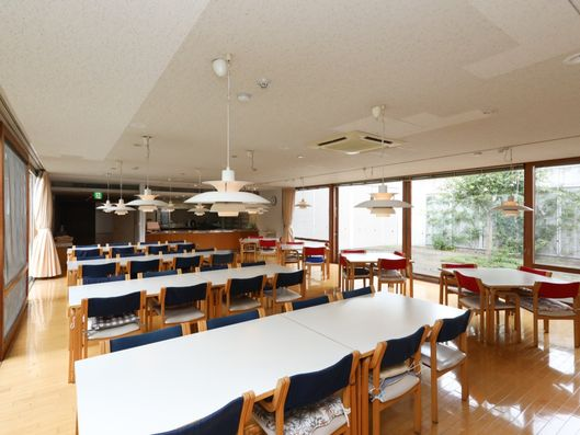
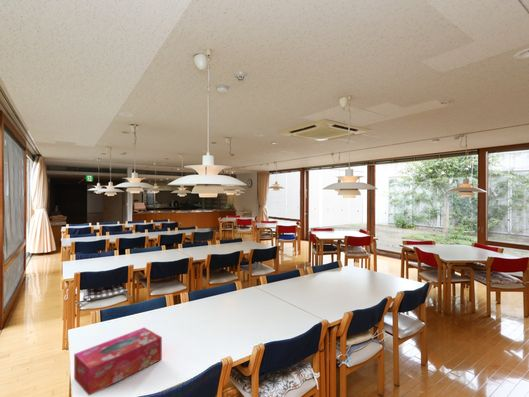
+ tissue box (120, 356)
